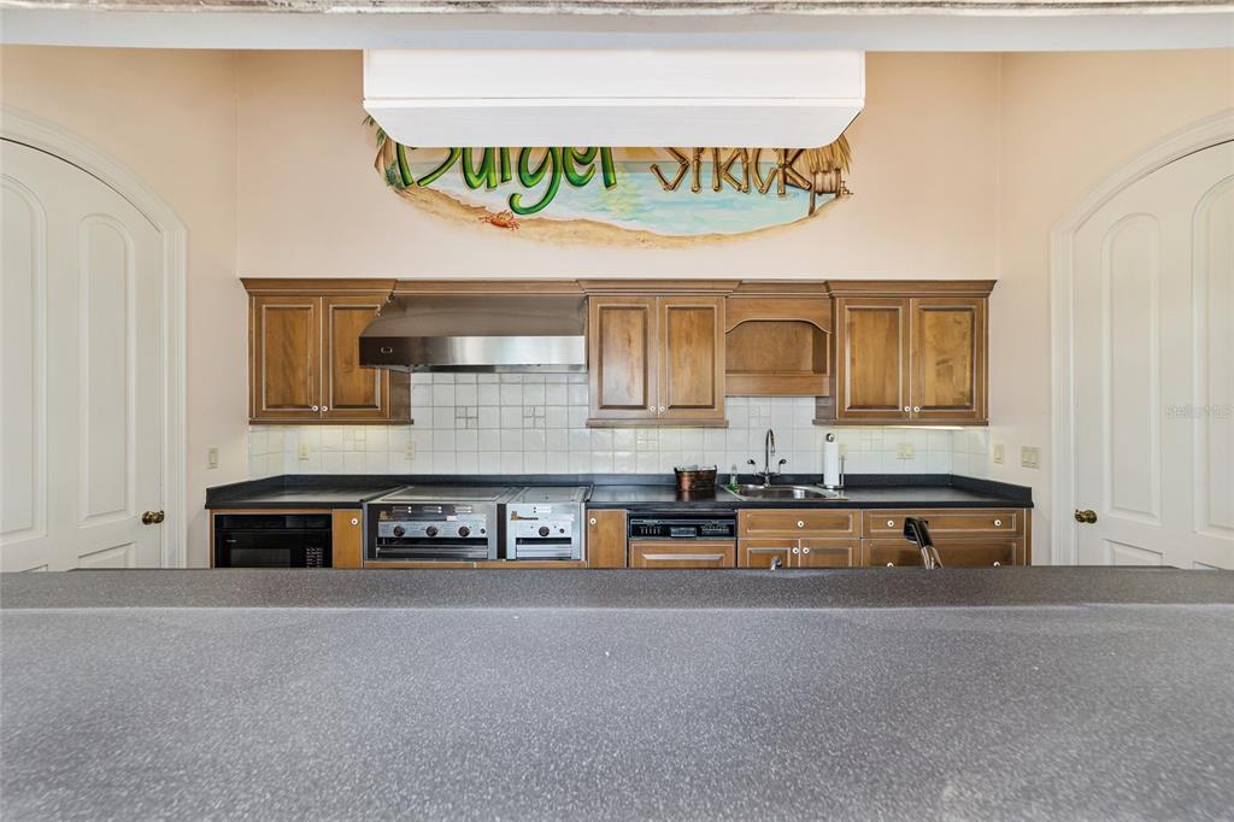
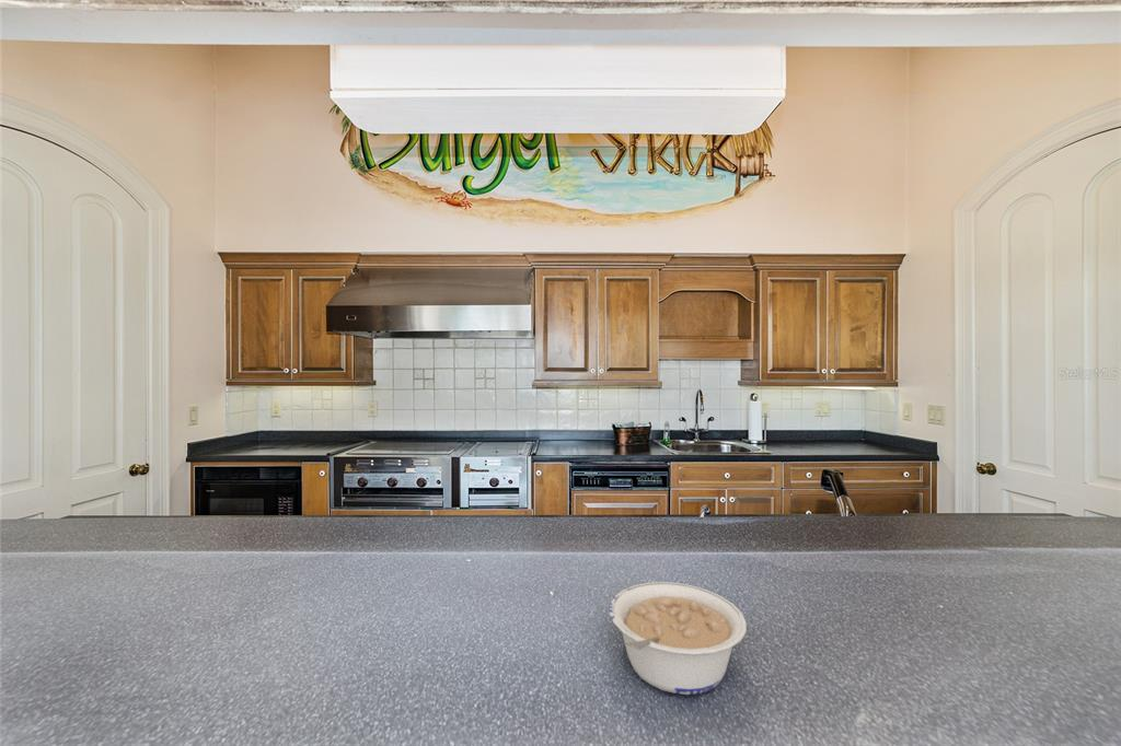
+ legume (677, 636)
